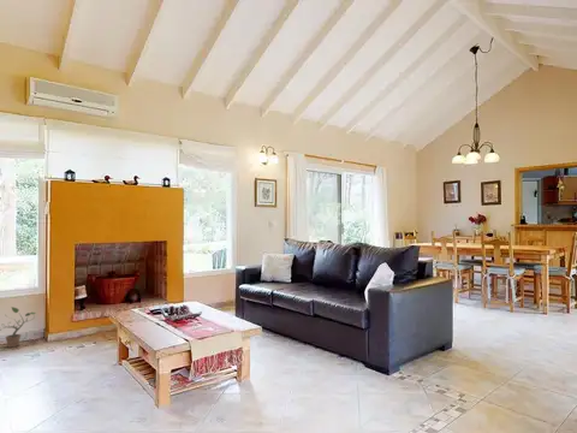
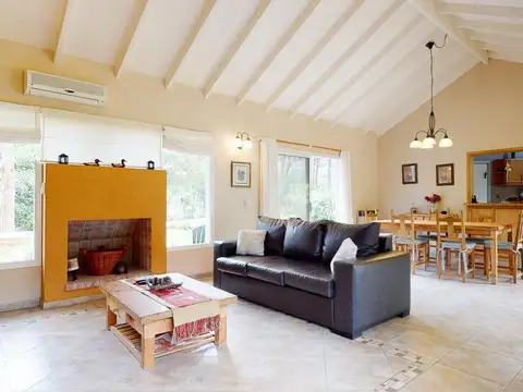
- potted plant (16, 326)
